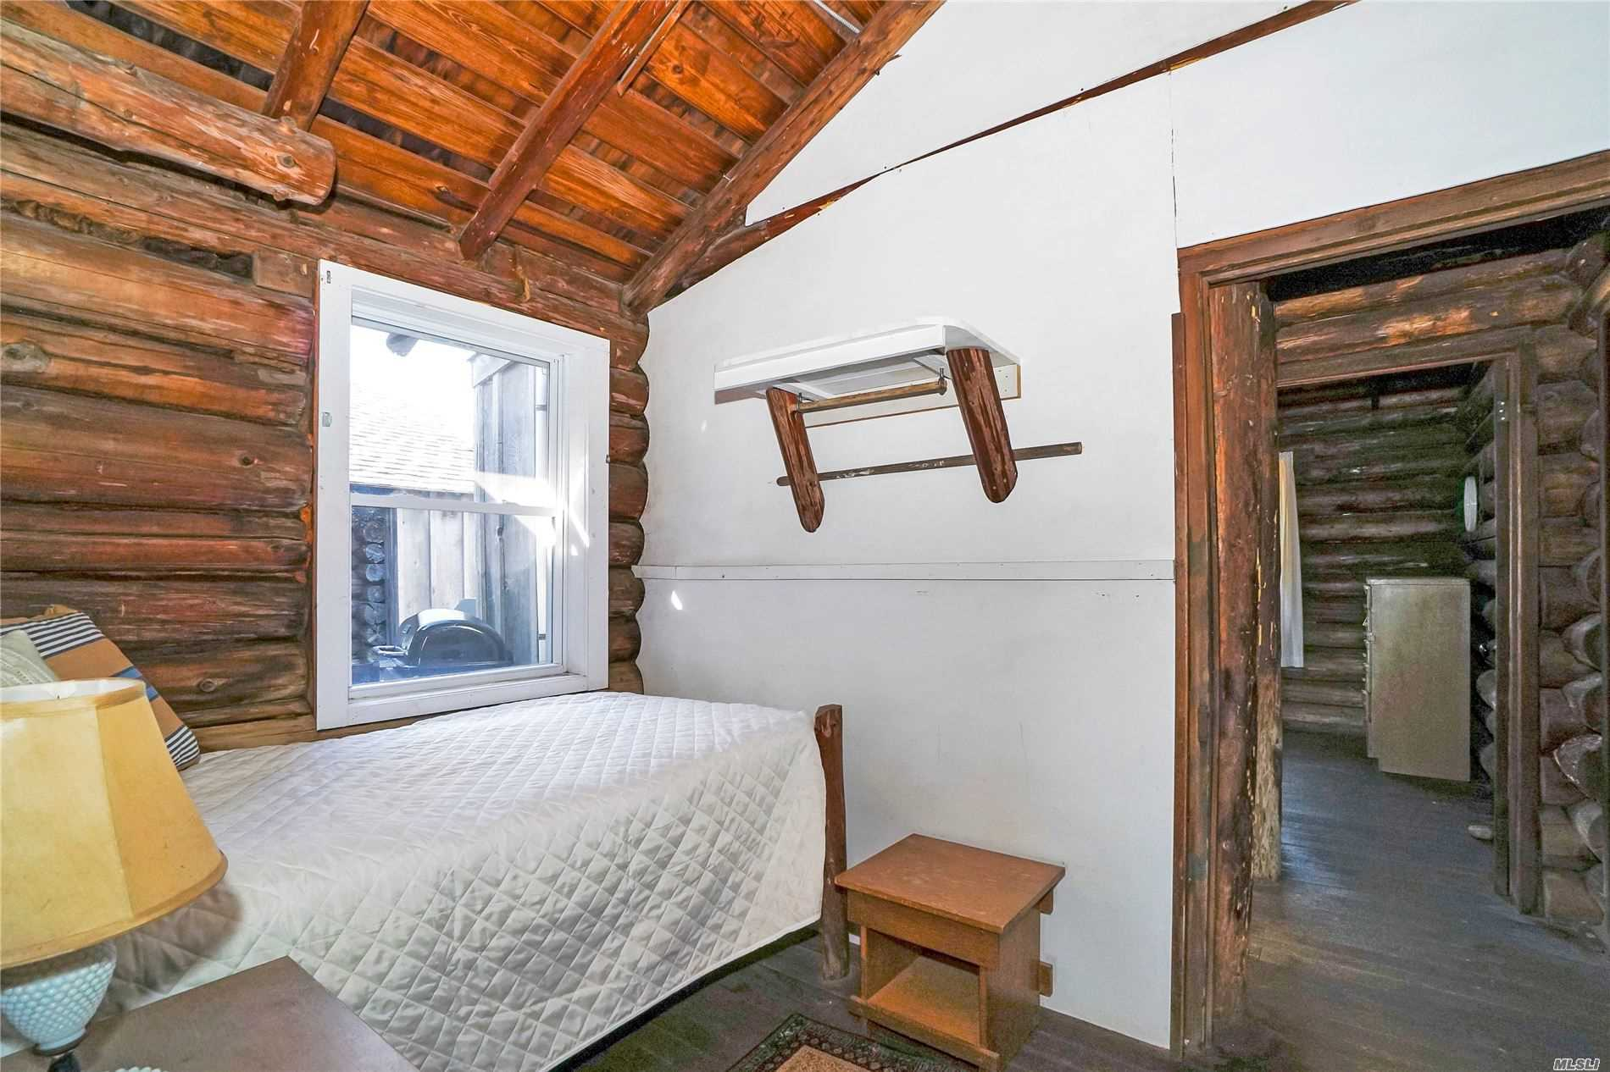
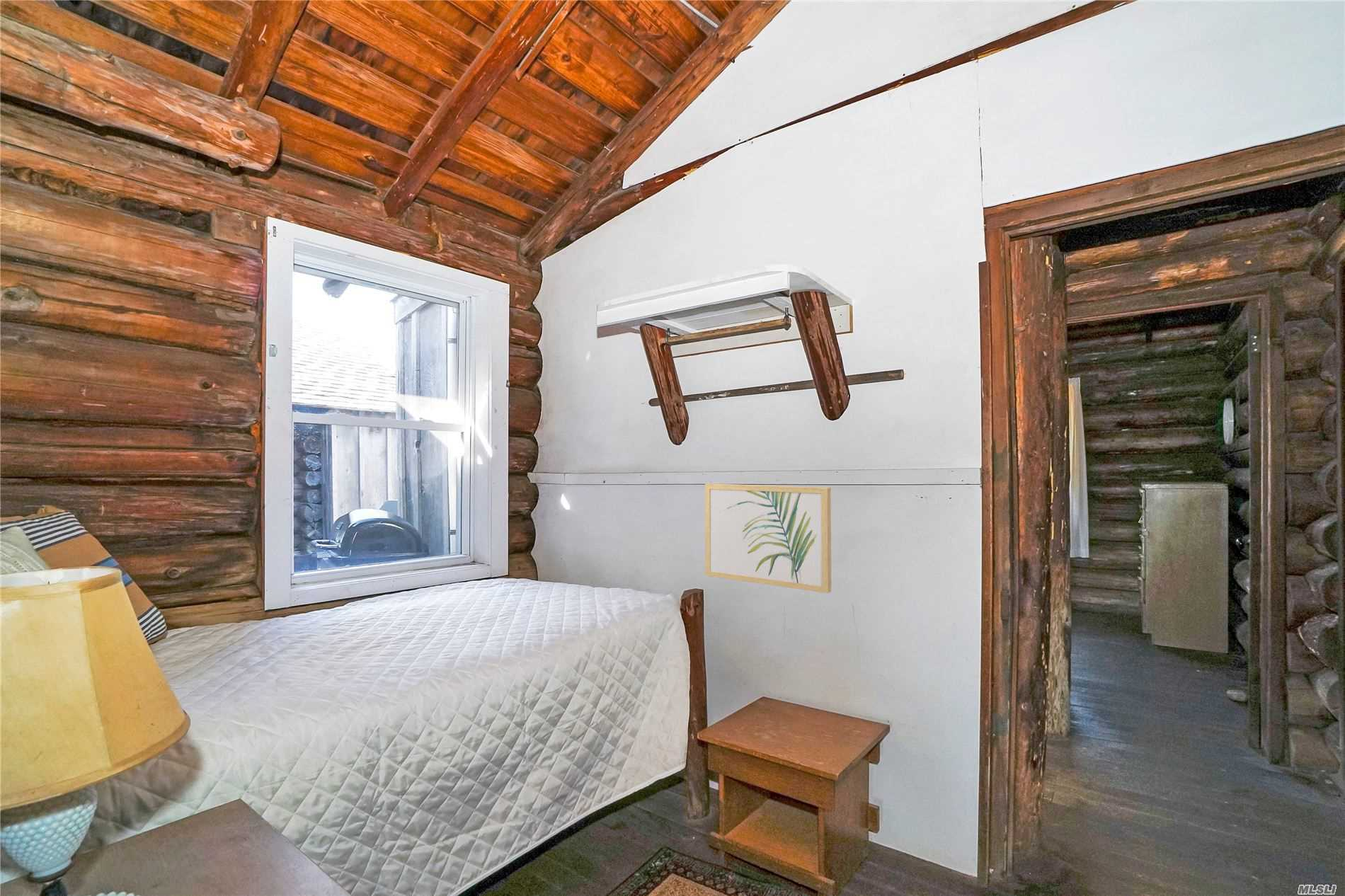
+ wall art (764, 534)
